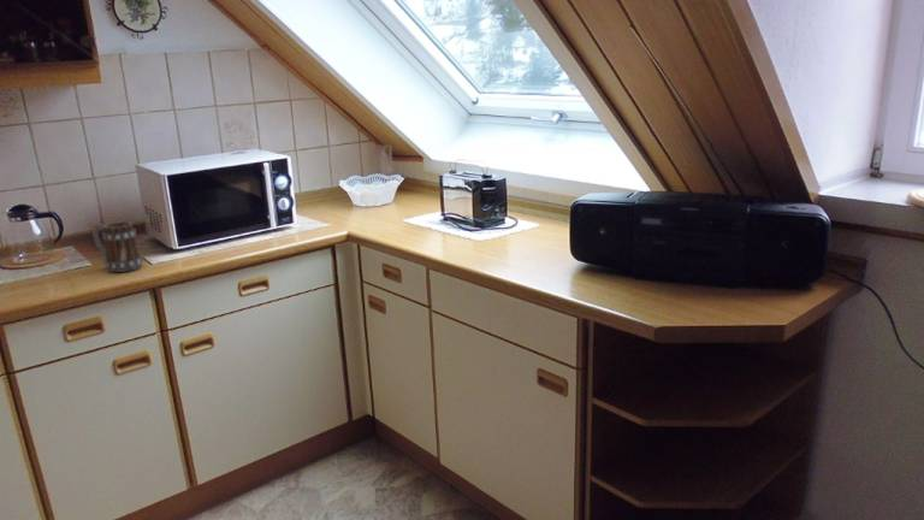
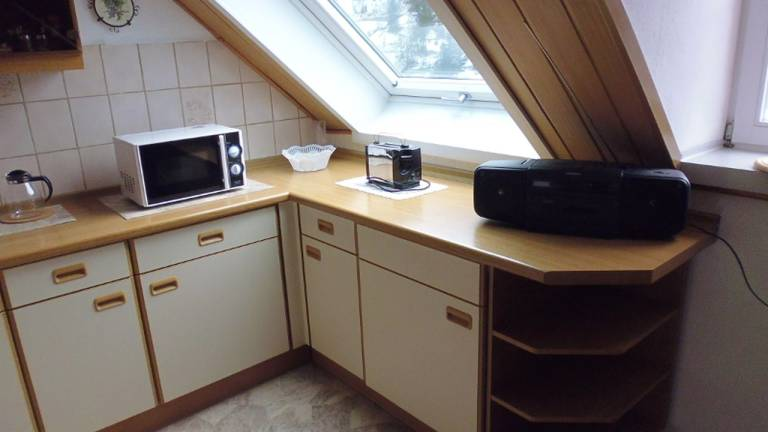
- mug (116, 246)
